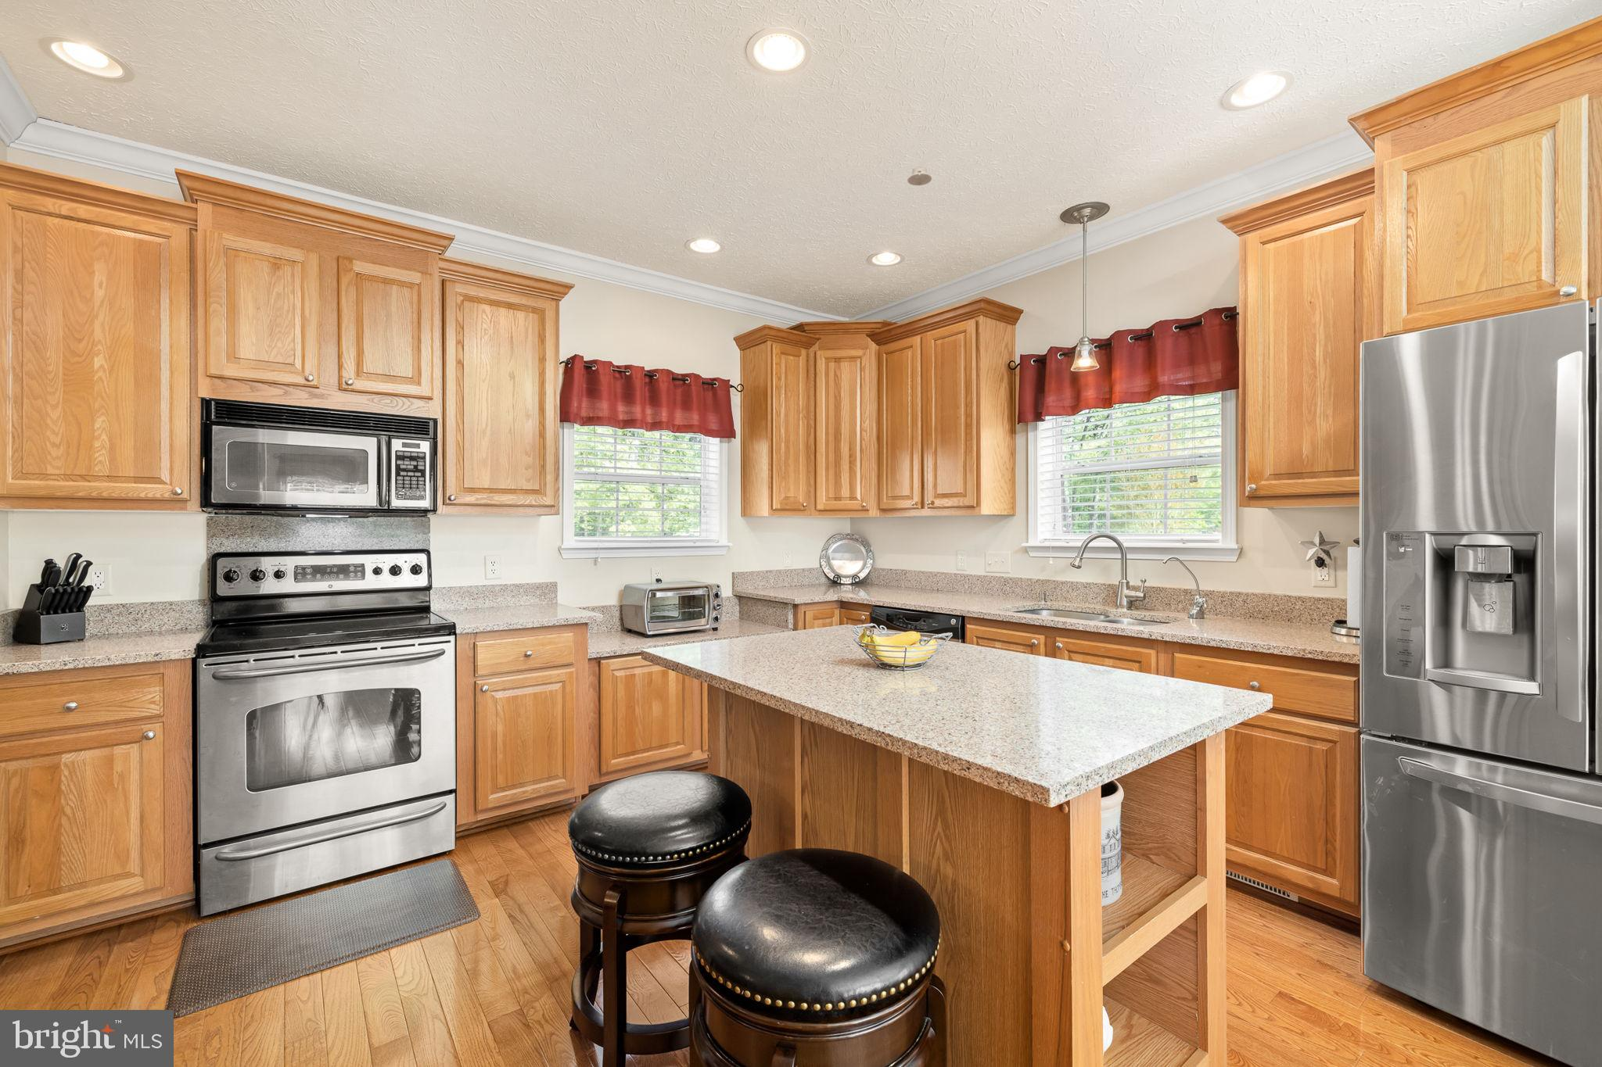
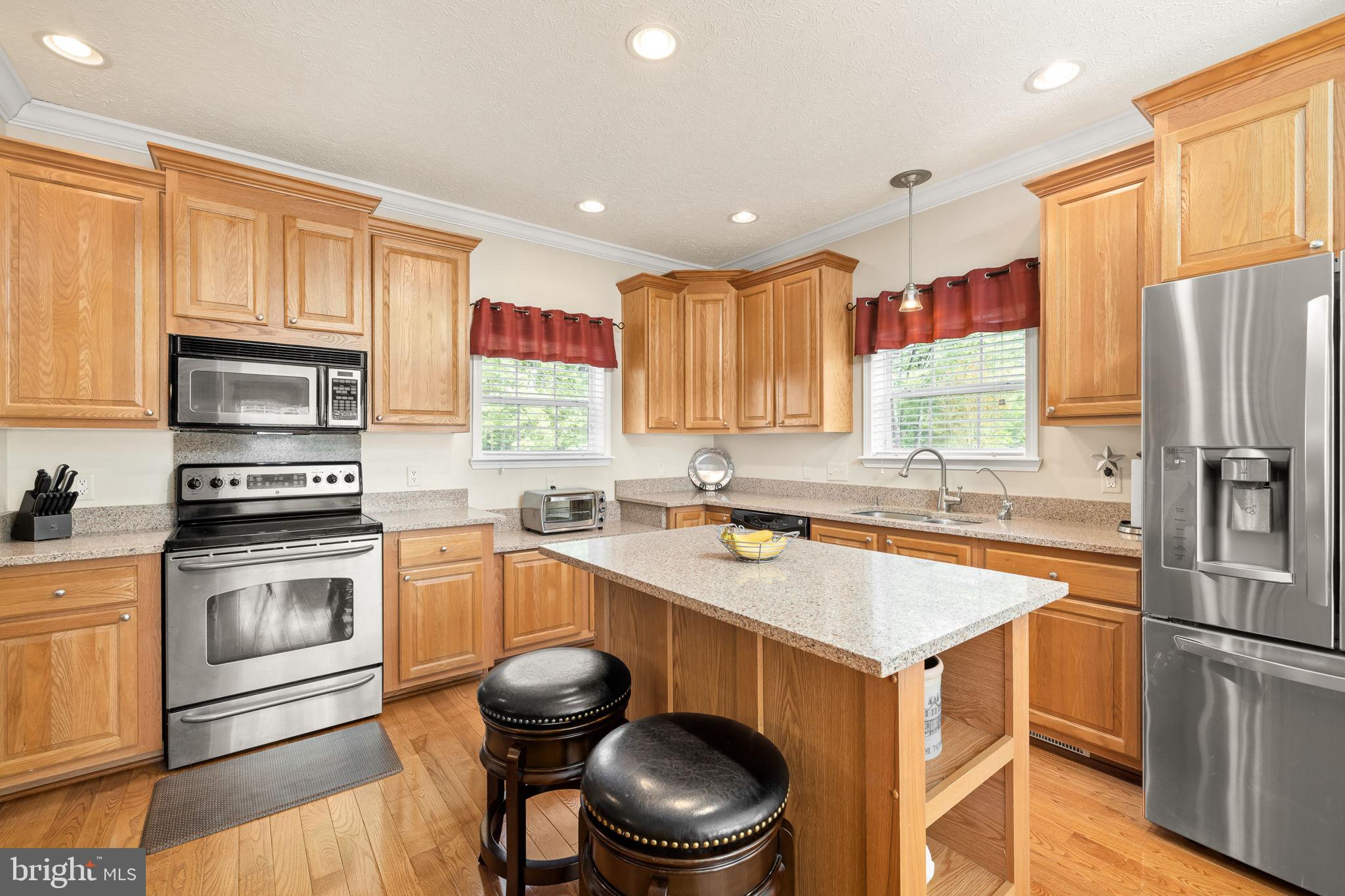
- recessed light (920, 175)
